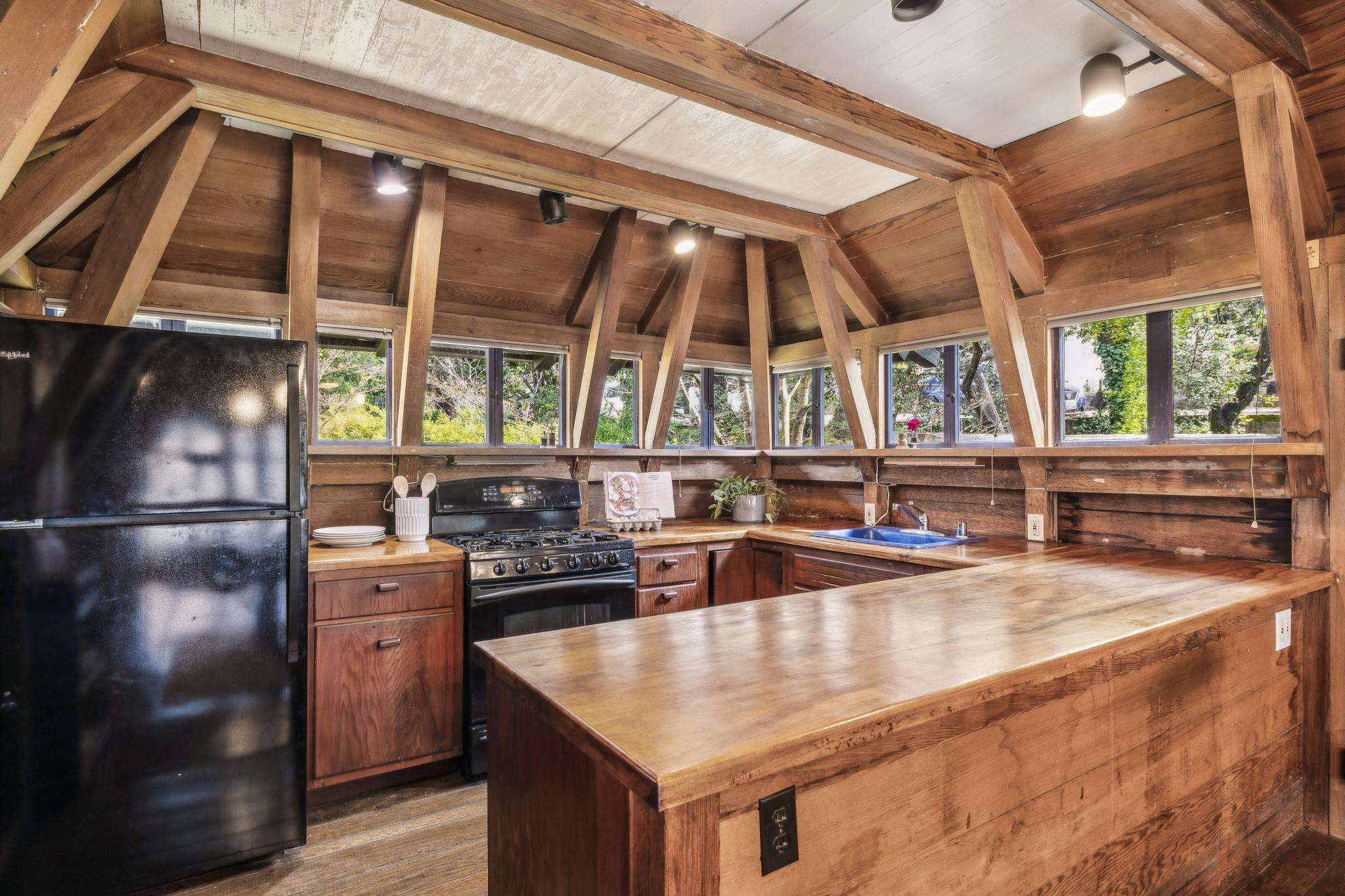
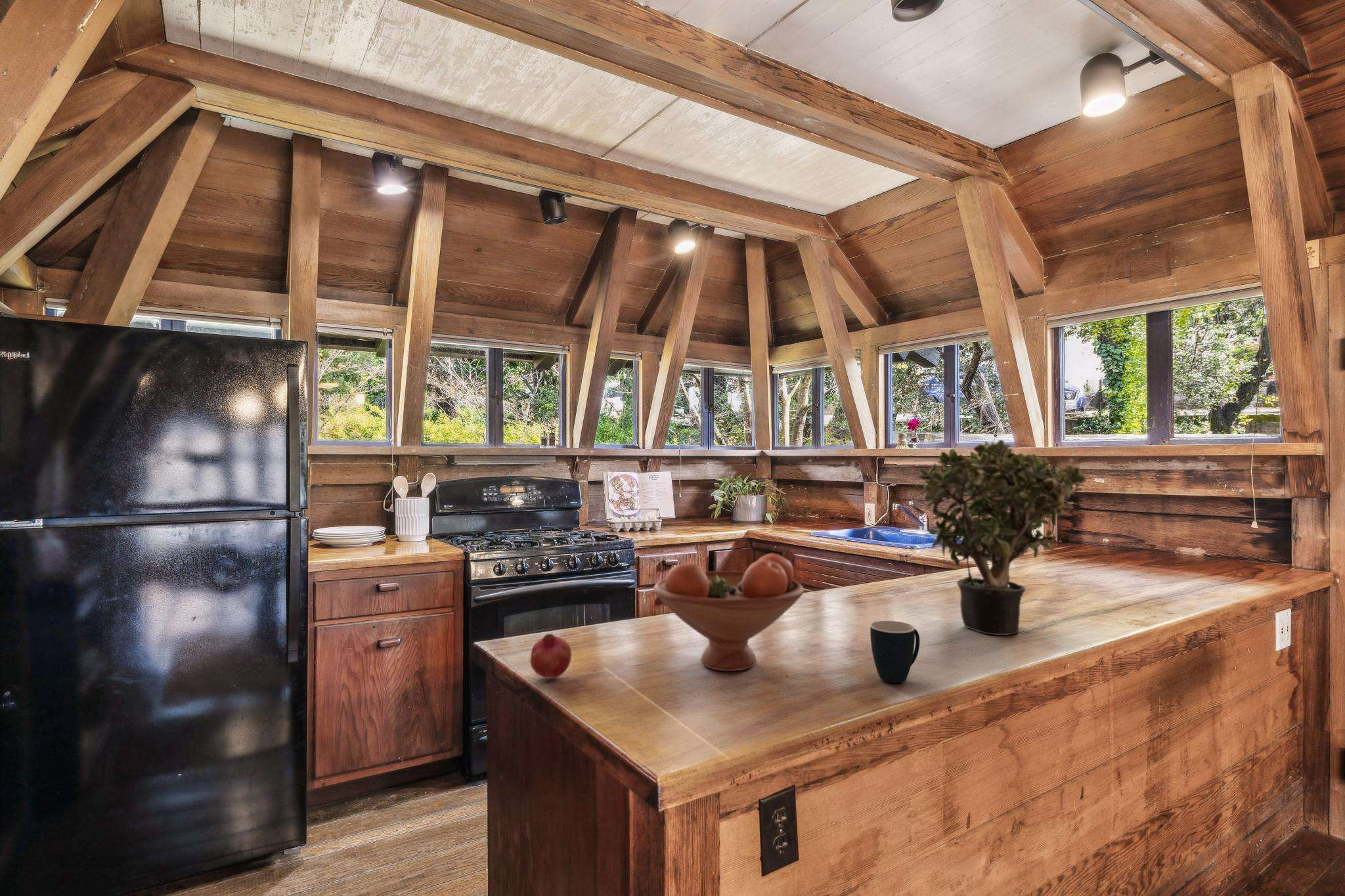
+ fruit bowl (728, 608)
+ mug (898, 651)
+ fruit (551, 653)
+ potted plant (1003, 535)
